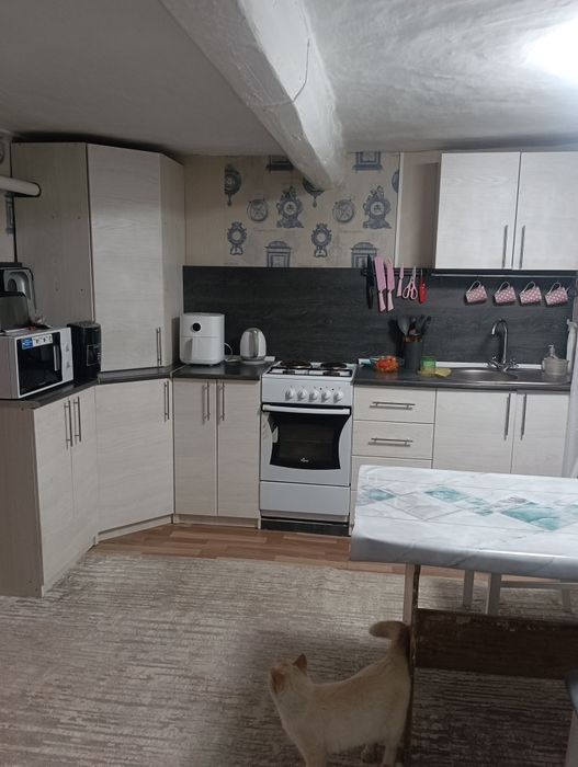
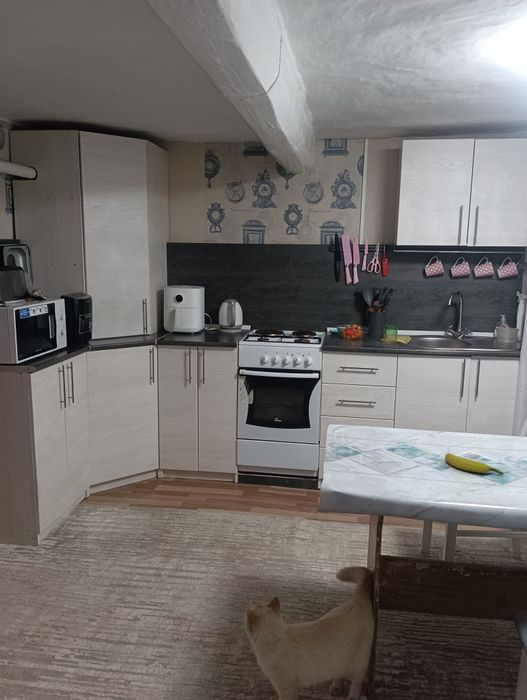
+ banana (470, 463)
